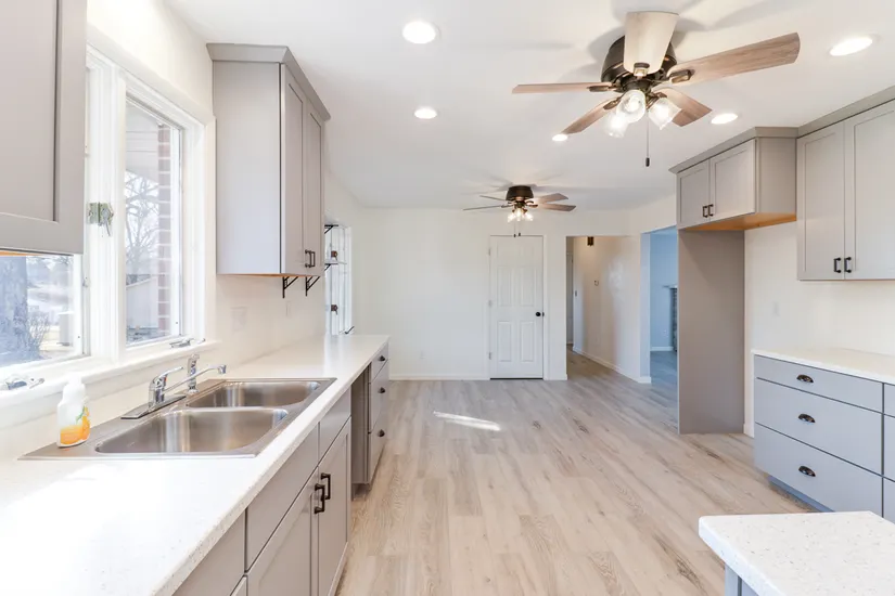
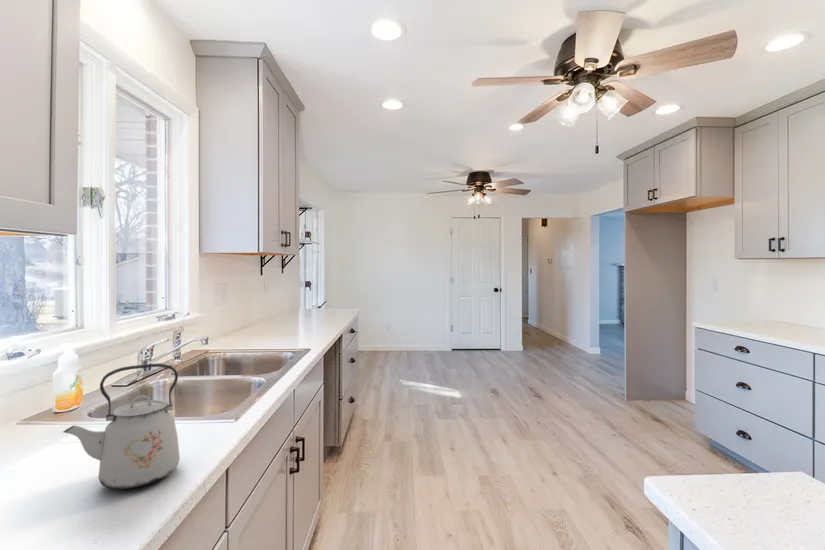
+ kettle (125, 424)
